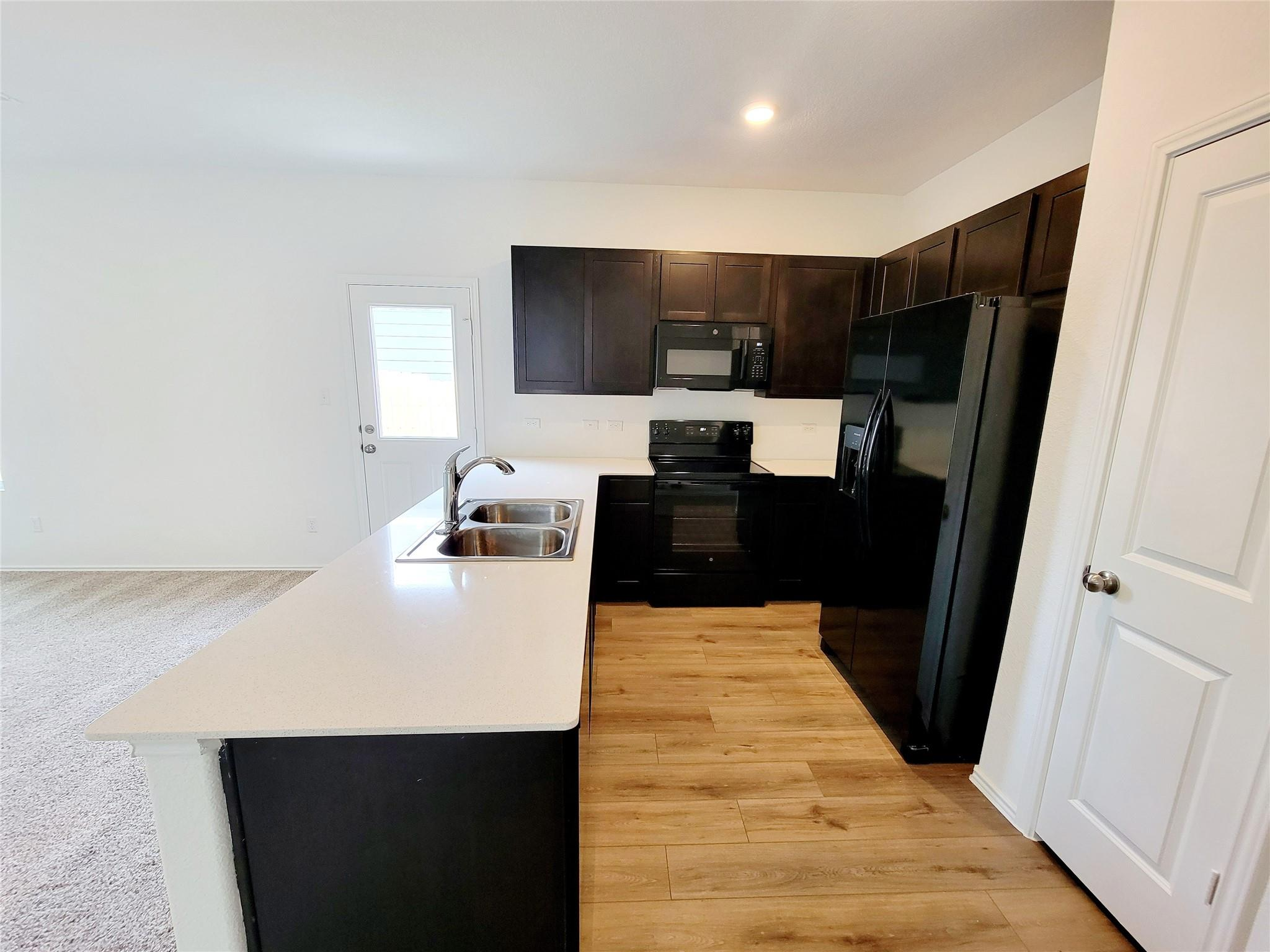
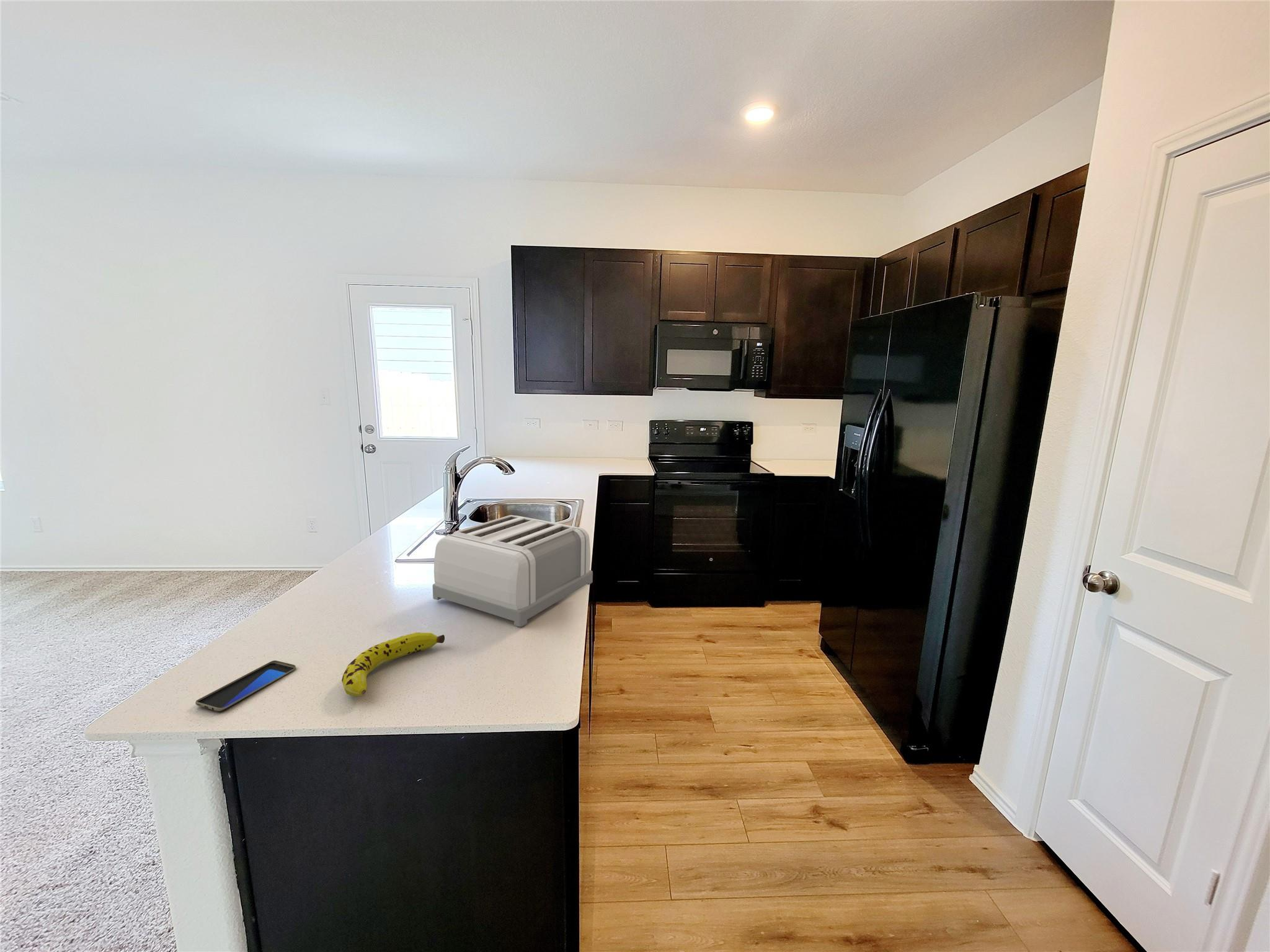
+ fruit (397, 658)
+ toaster (520, 558)
+ smartphone (249, 684)
